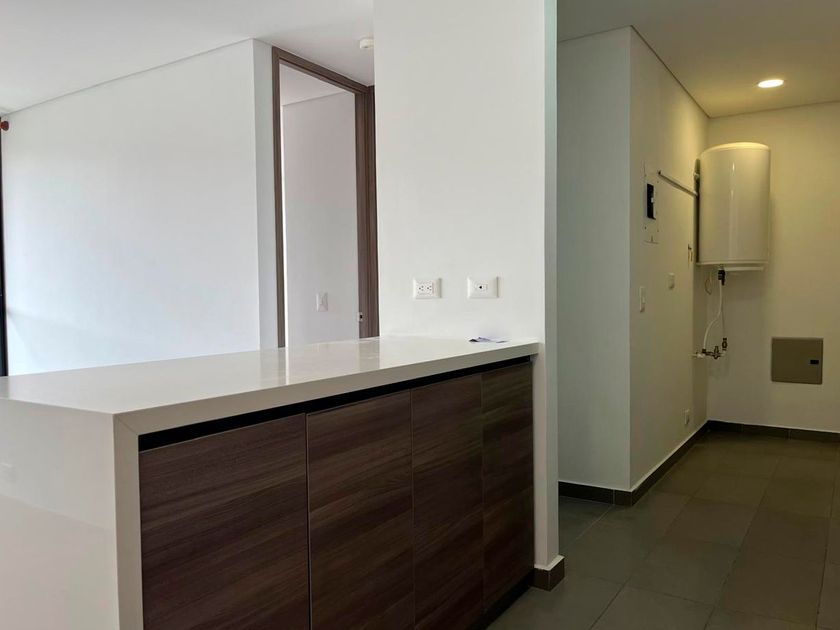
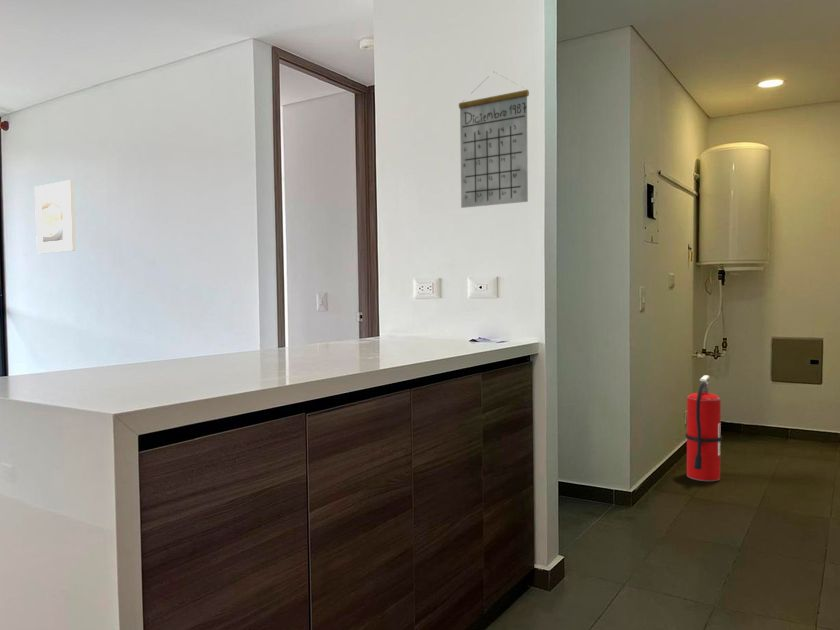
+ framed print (54, 217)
+ fire extinguisher (702, 428)
+ calendar (493, 138)
